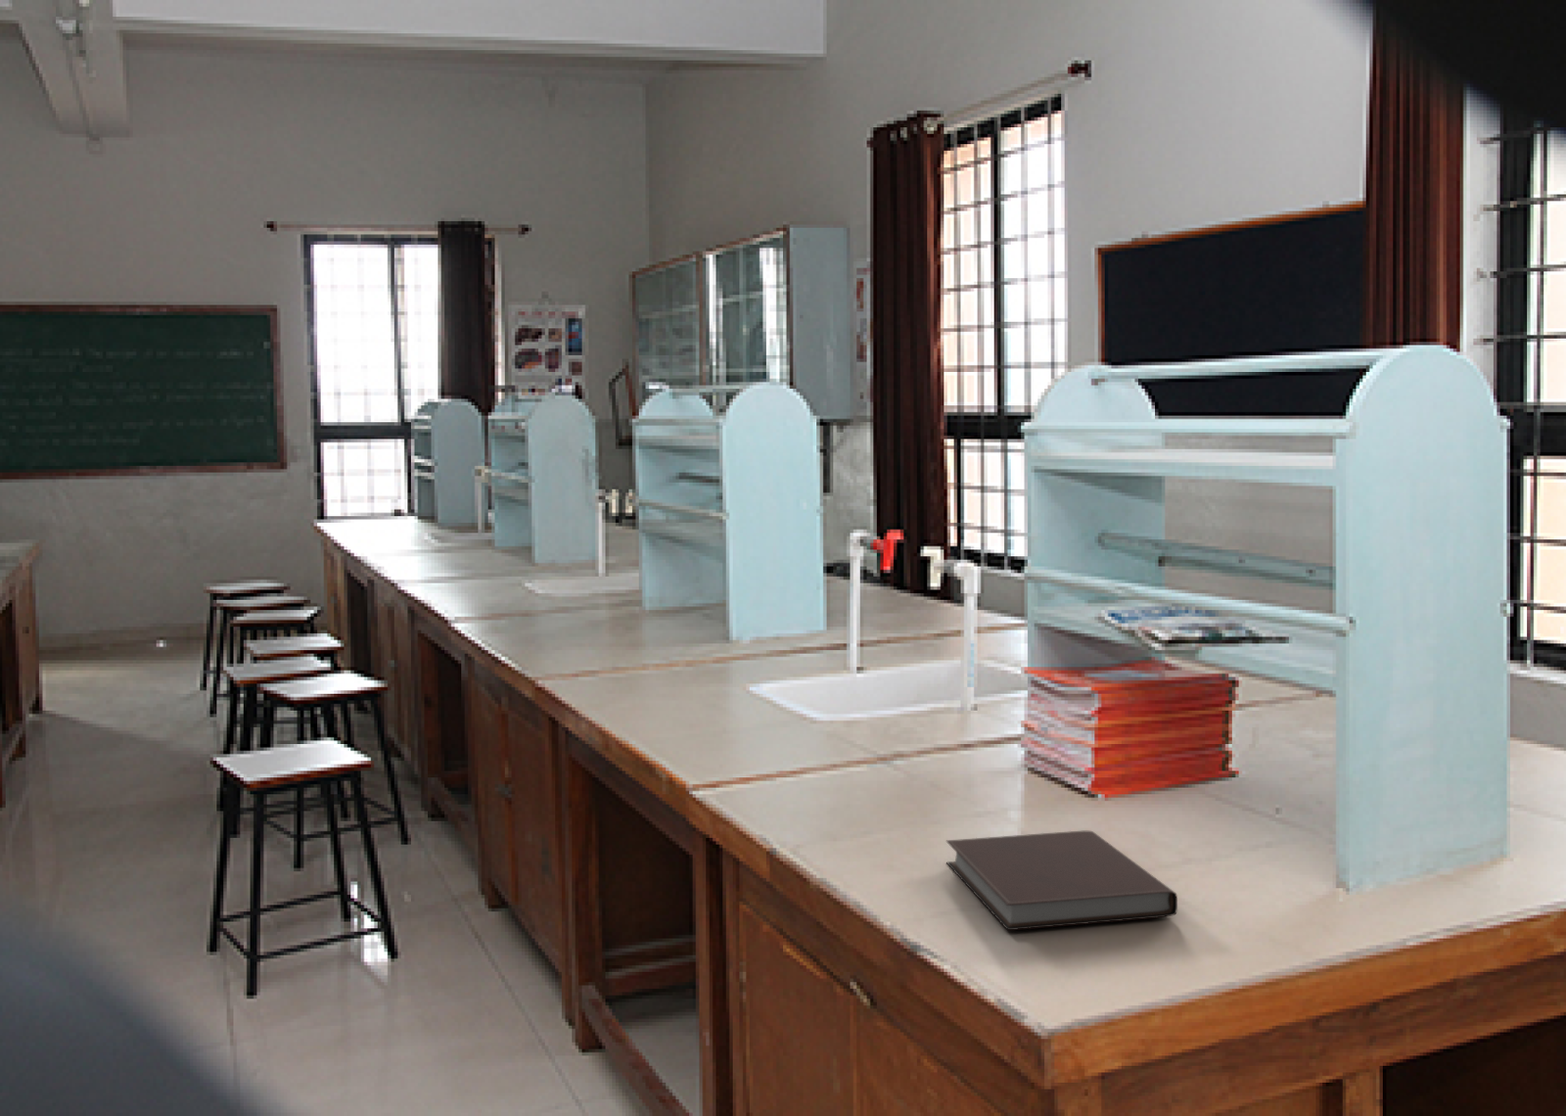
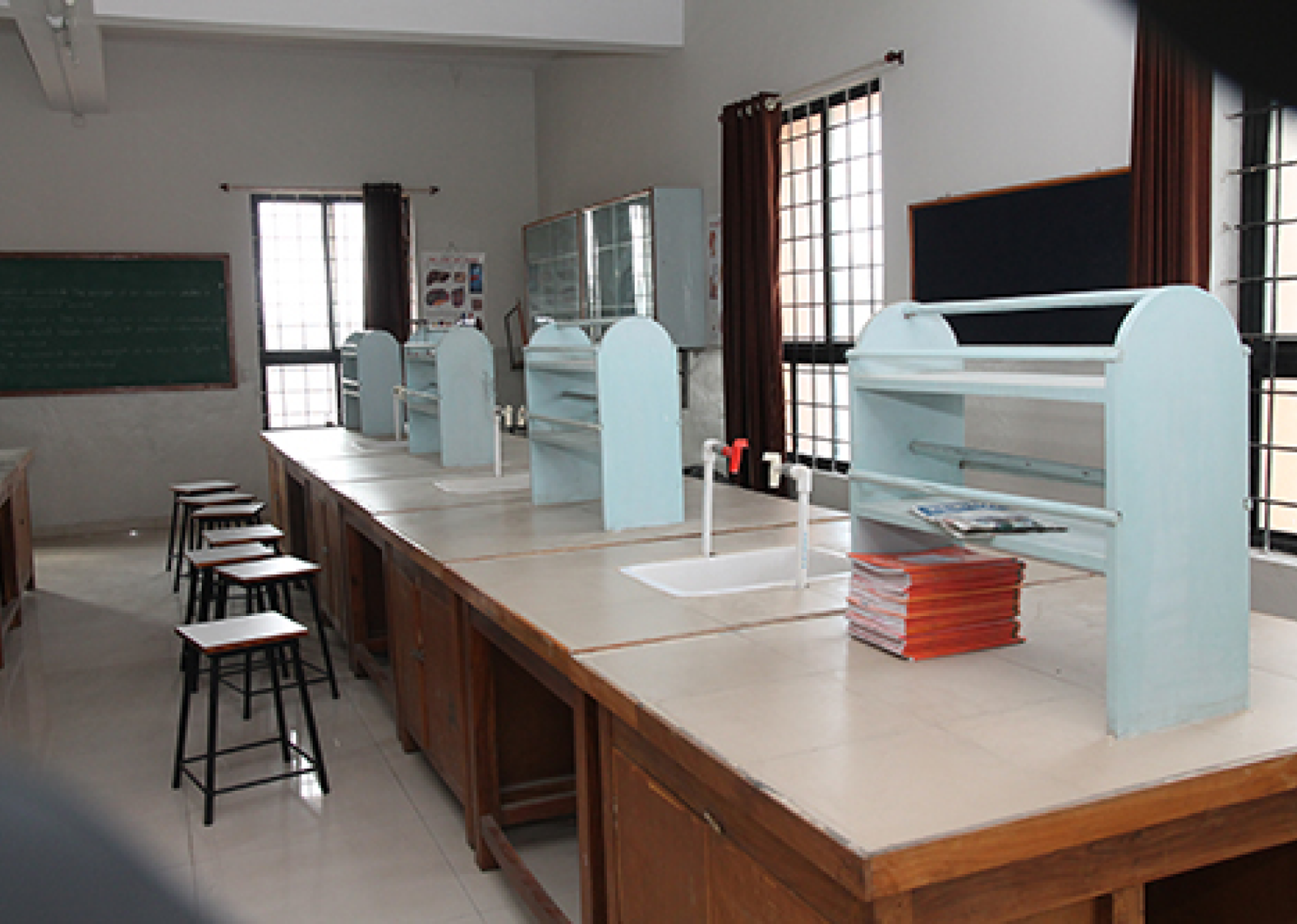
- notebook (1054, 876)
